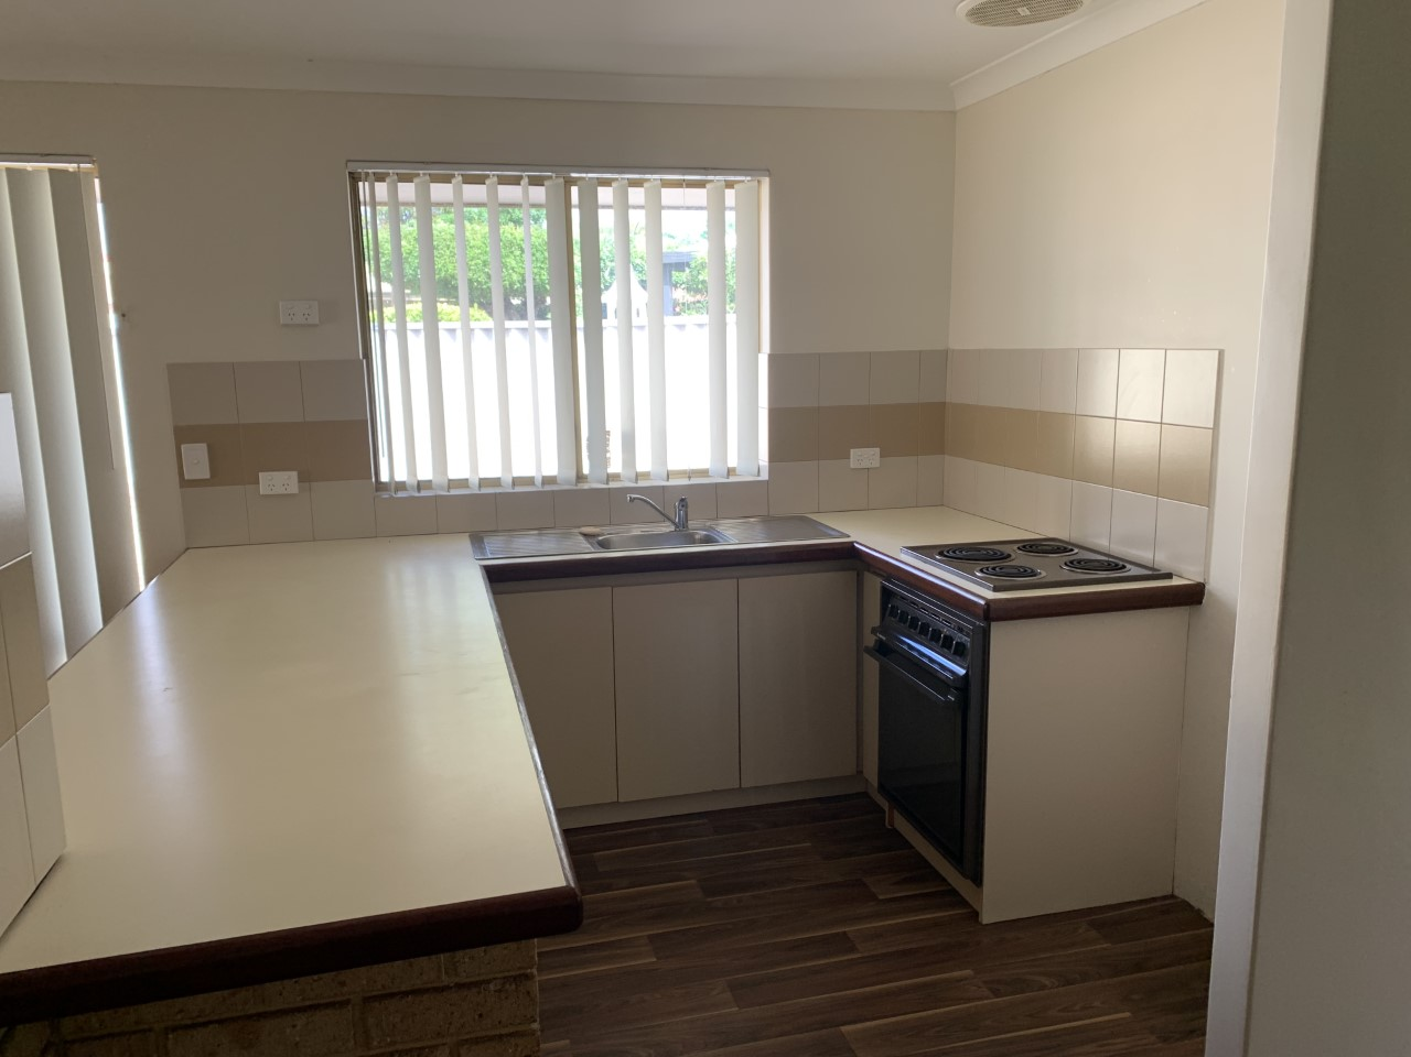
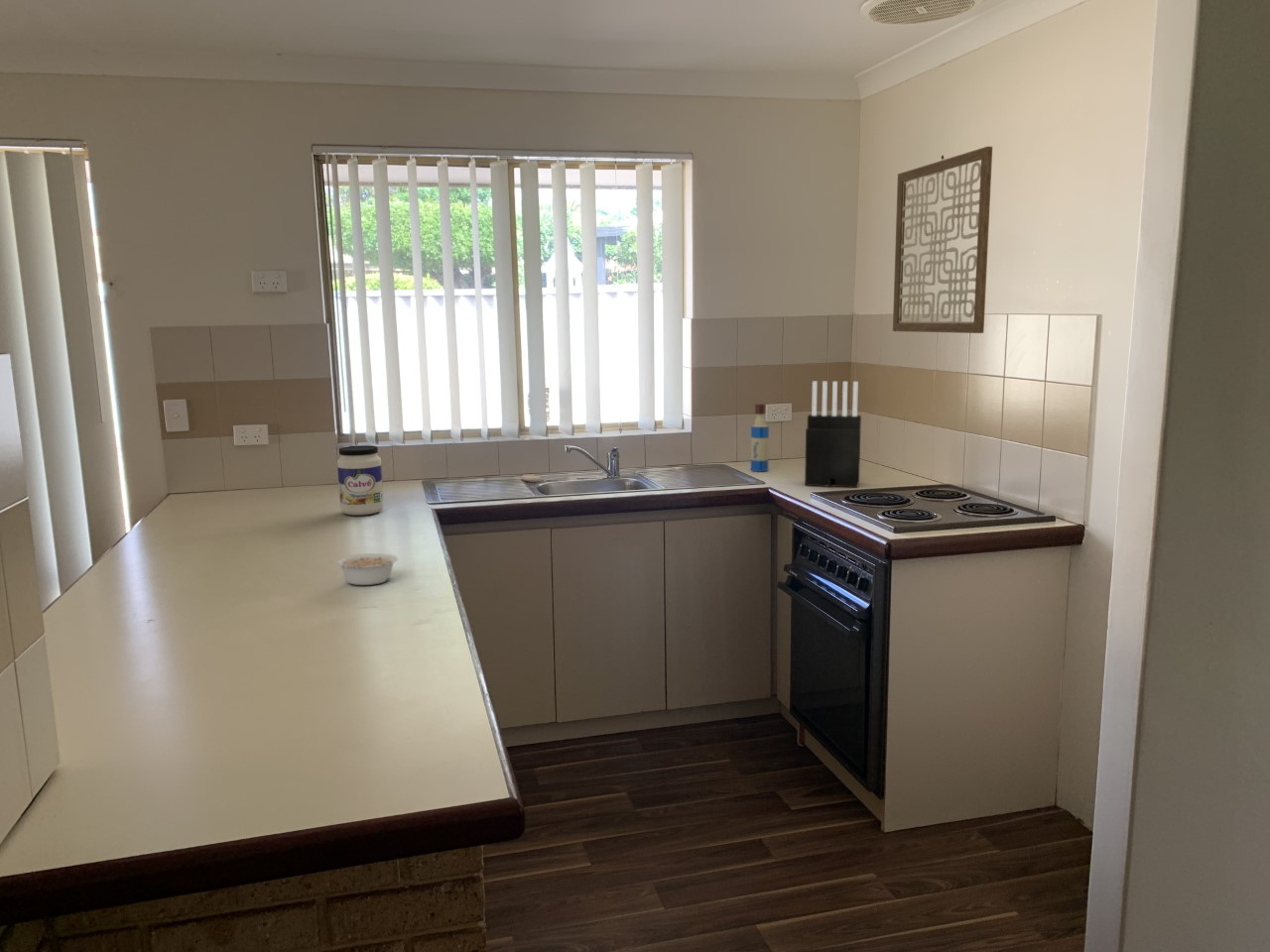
+ jar (360, 480)
+ tequila bottle (759, 437)
+ knife block (832, 433)
+ wall art (938, 243)
+ legume (369, 567)
